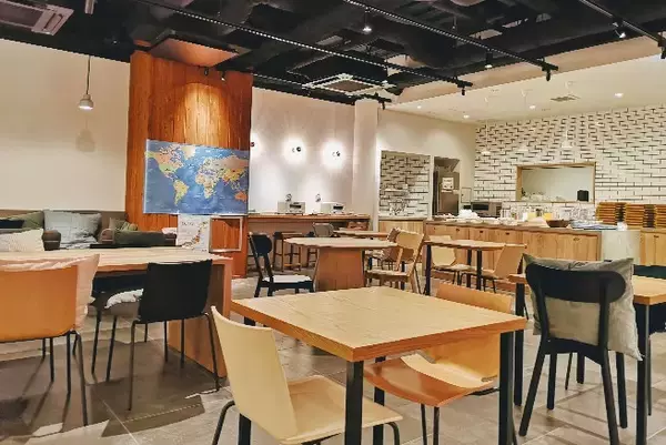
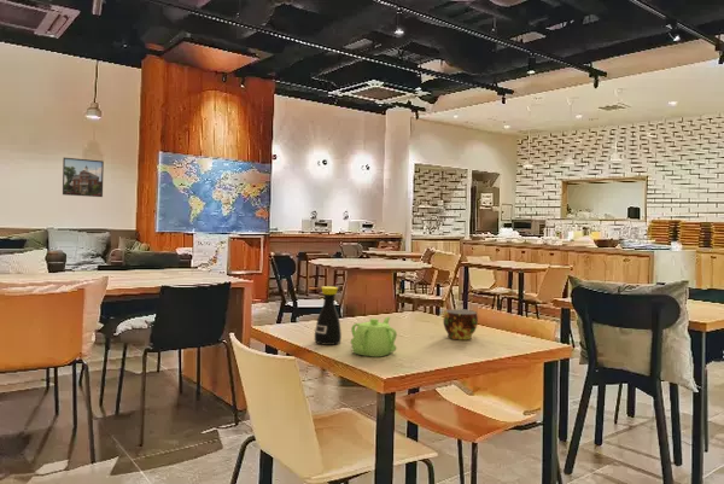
+ teapot (375, 334)
+ bottle (328, 314)
+ cup (462, 325)
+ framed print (83, 177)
